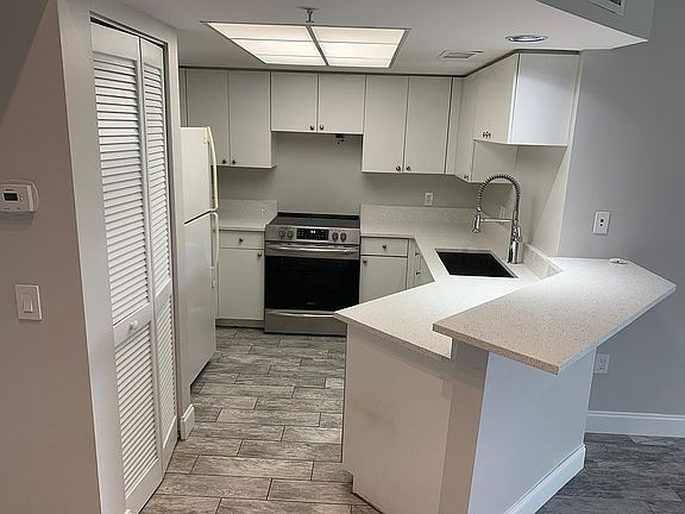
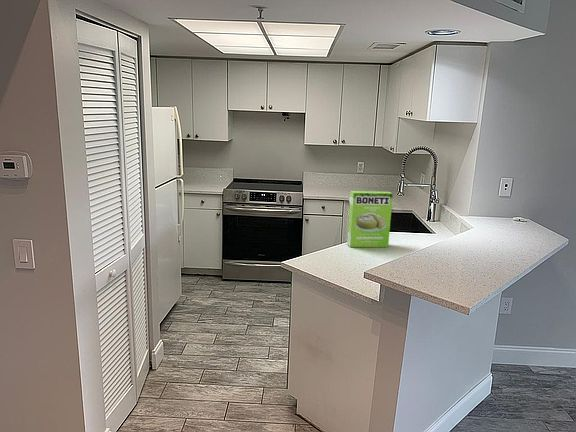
+ cake mix box (369, 219)
